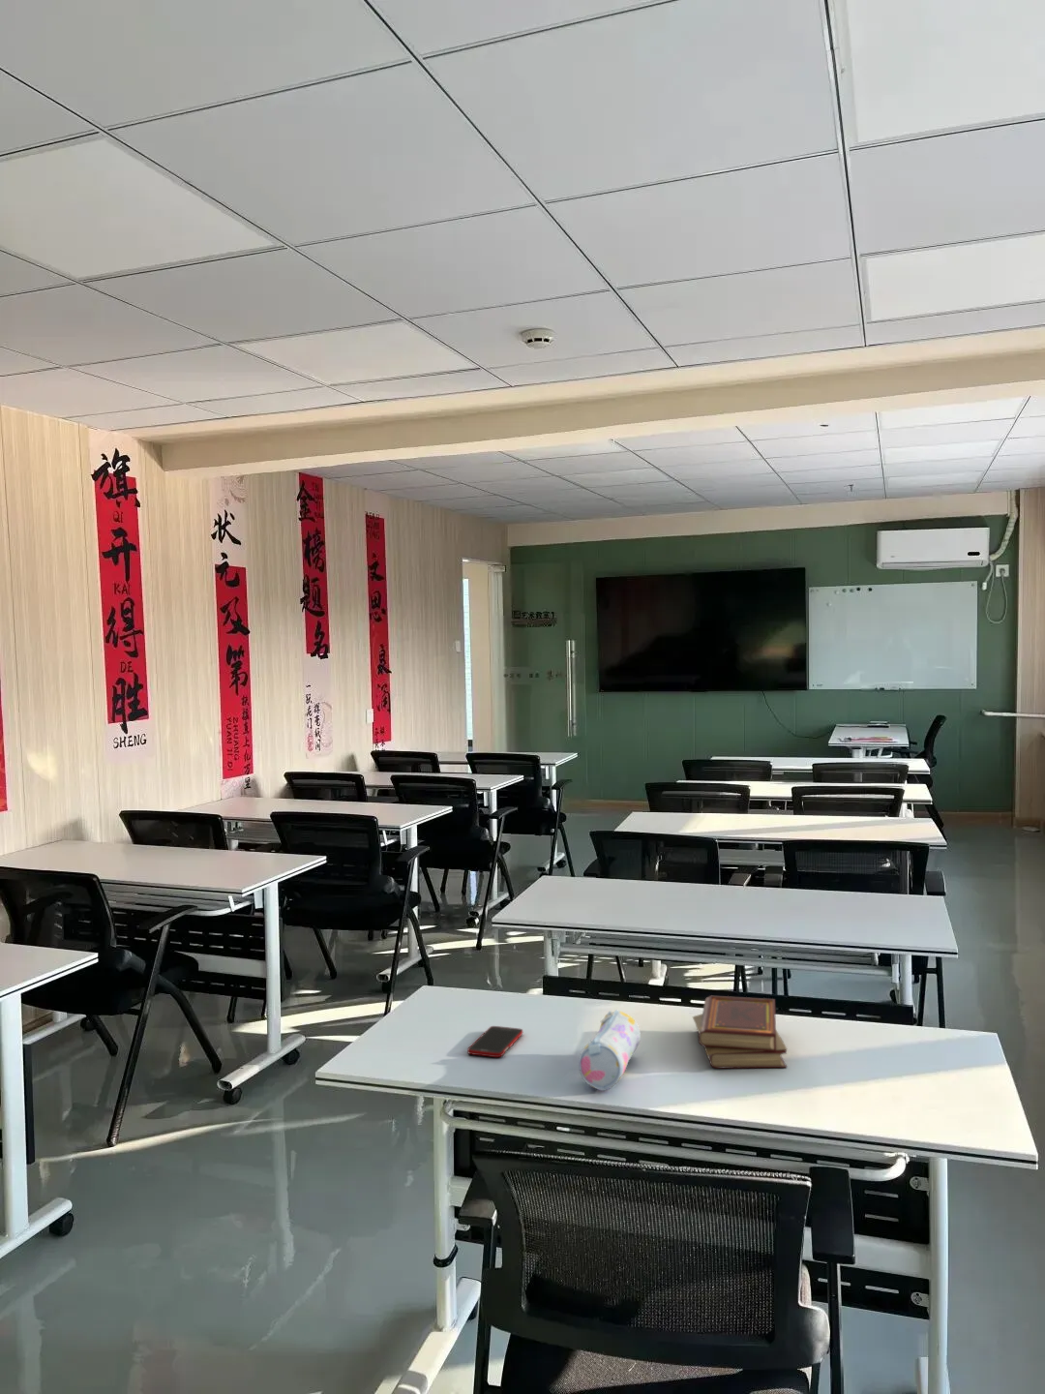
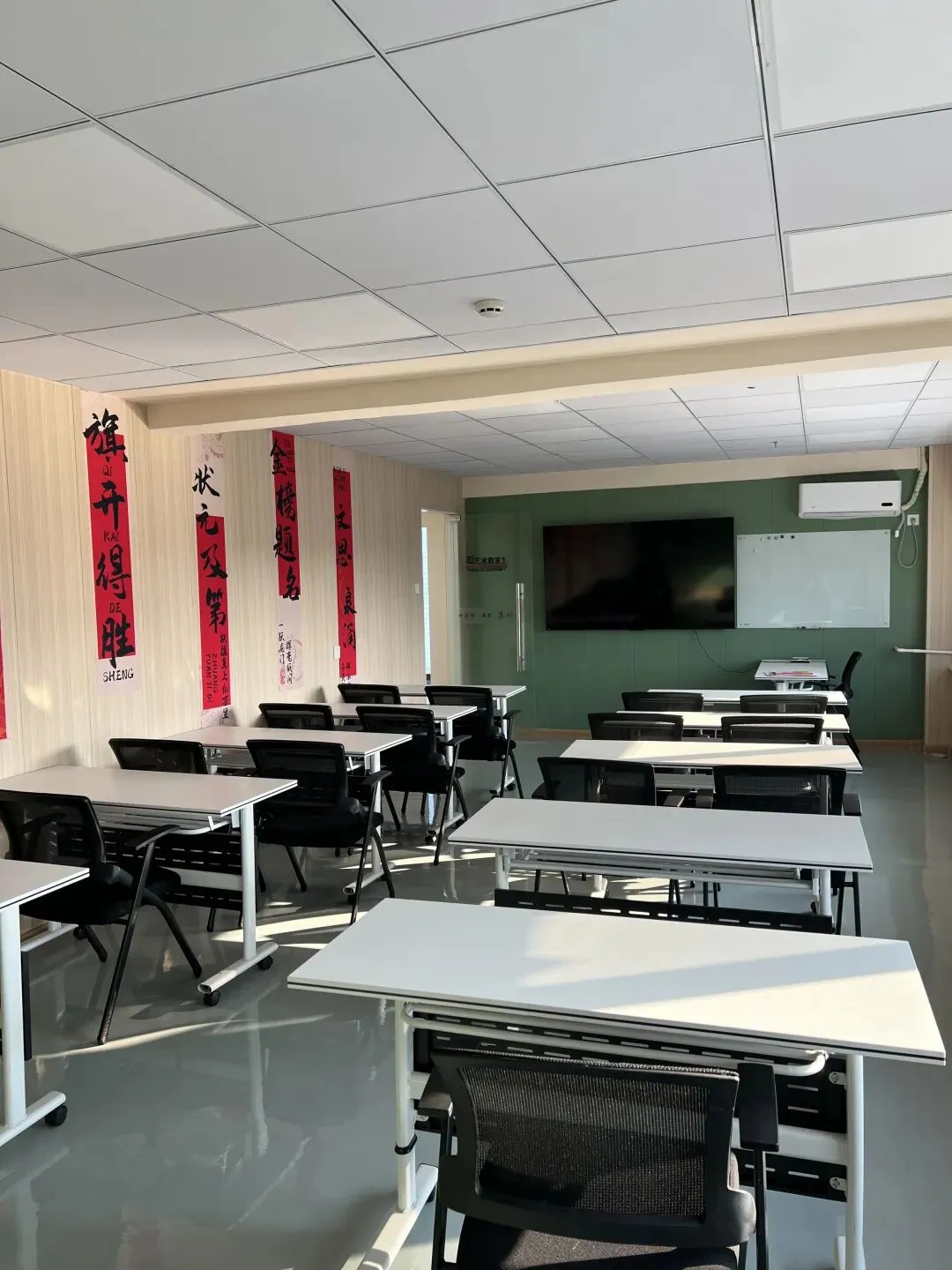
- pencil case (609, 1047)
- cell phone (495, 1041)
- book set (738, 1031)
